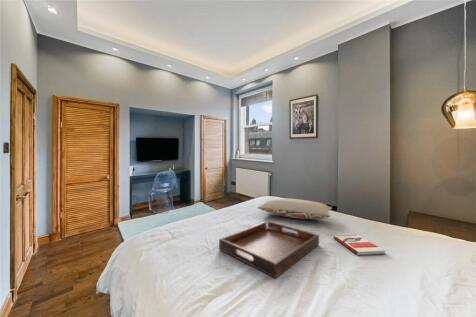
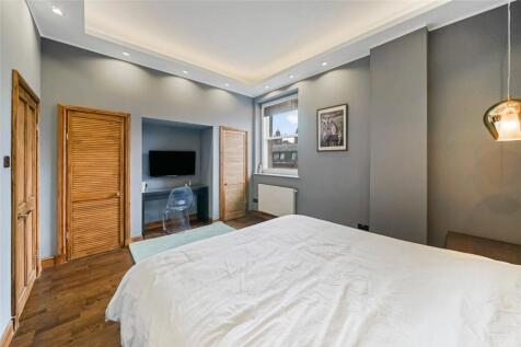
- serving tray (270, 242)
- book (357, 244)
- pillow (294, 208)
